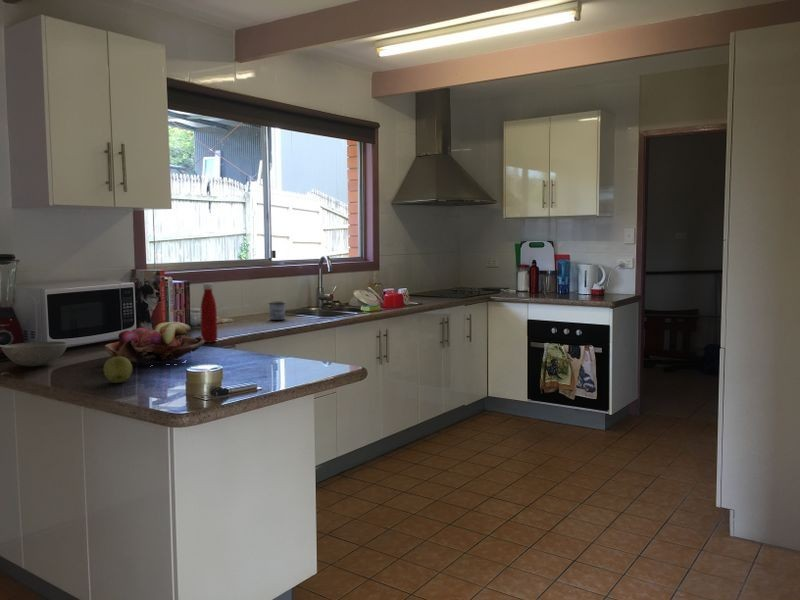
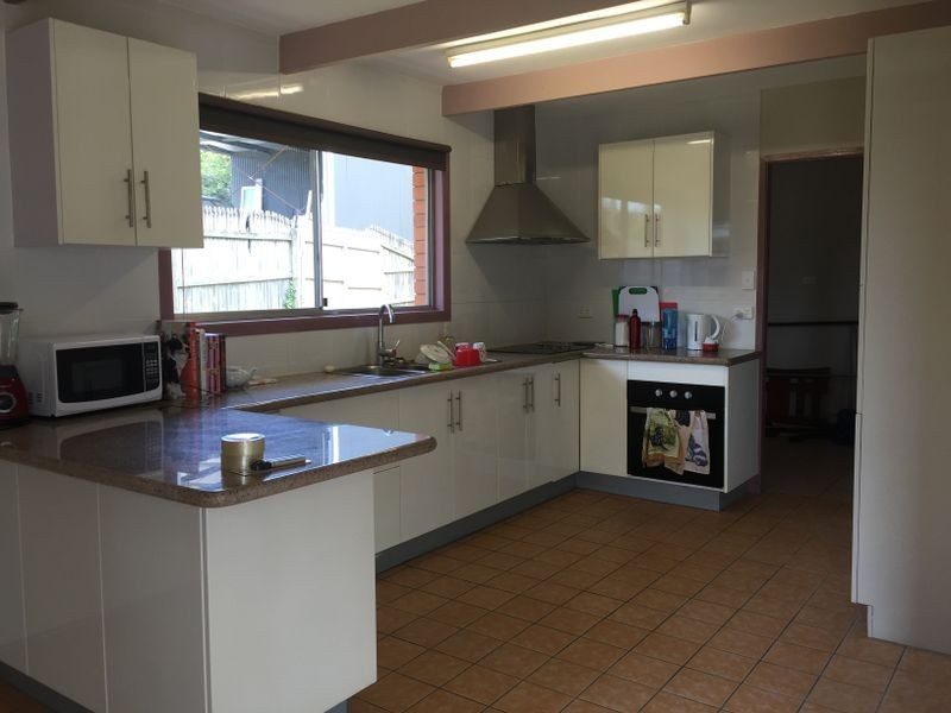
- bowl (34, 354)
- mug (277, 310)
- apple (118, 369)
- fruit basket (156, 342)
- bottle (208, 312)
